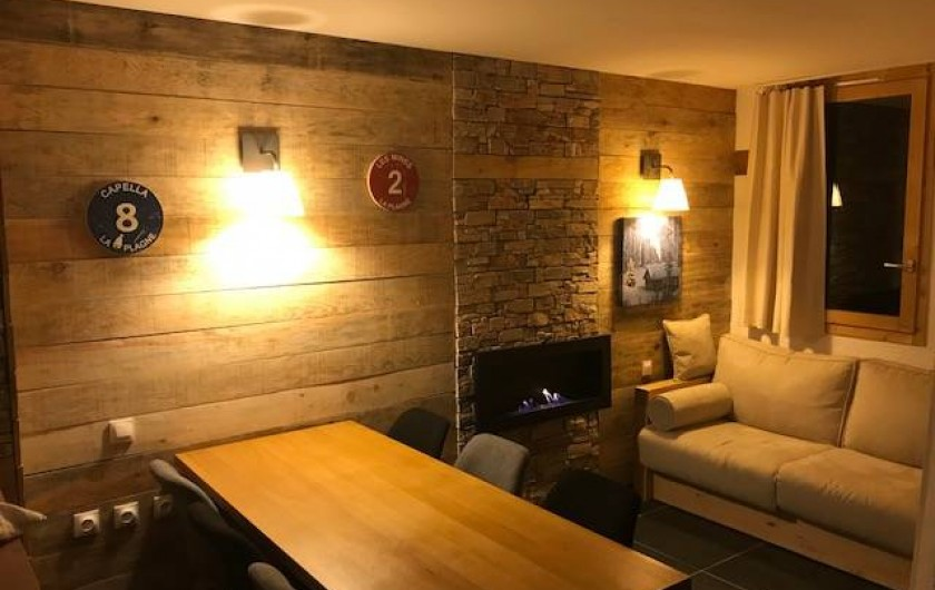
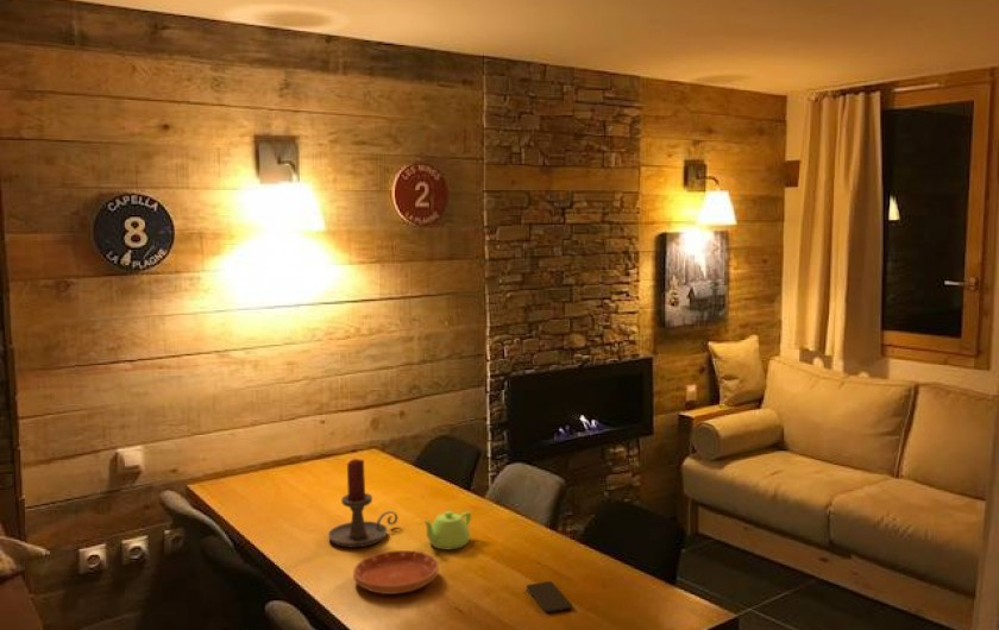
+ candle holder (364, 497)
+ smartphone (548, 596)
+ teapot (447, 528)
+ saucer (396, 573)
